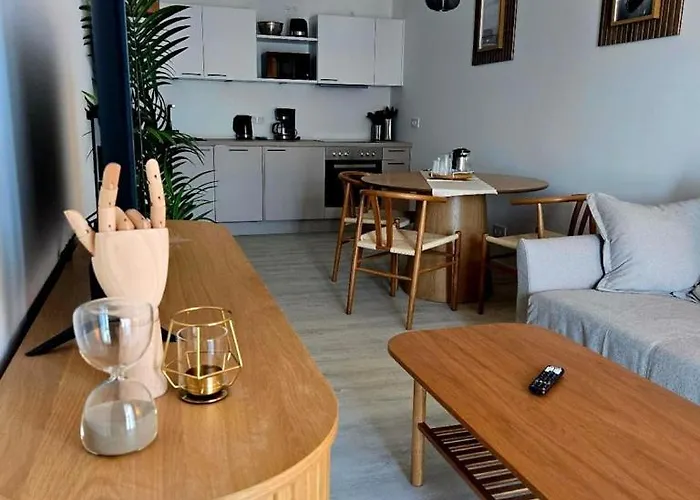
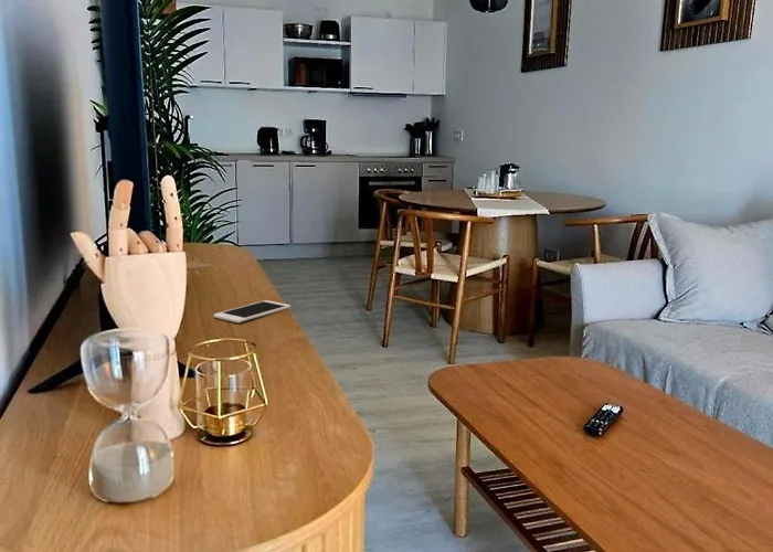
+ cell phone (253, 310)
